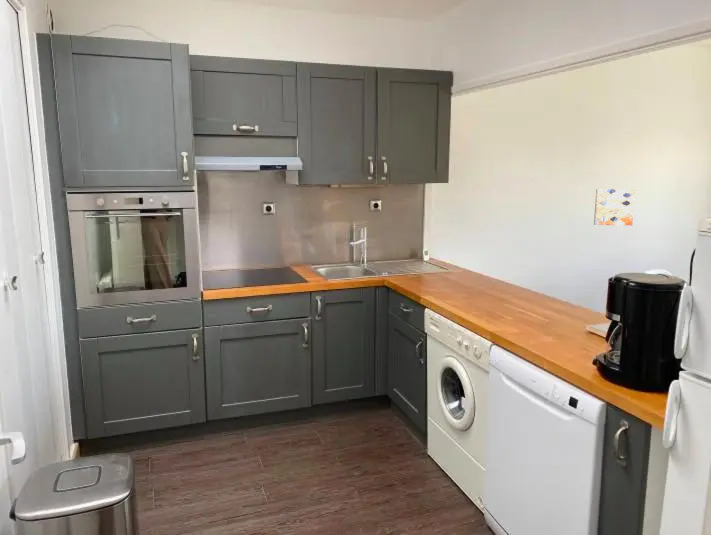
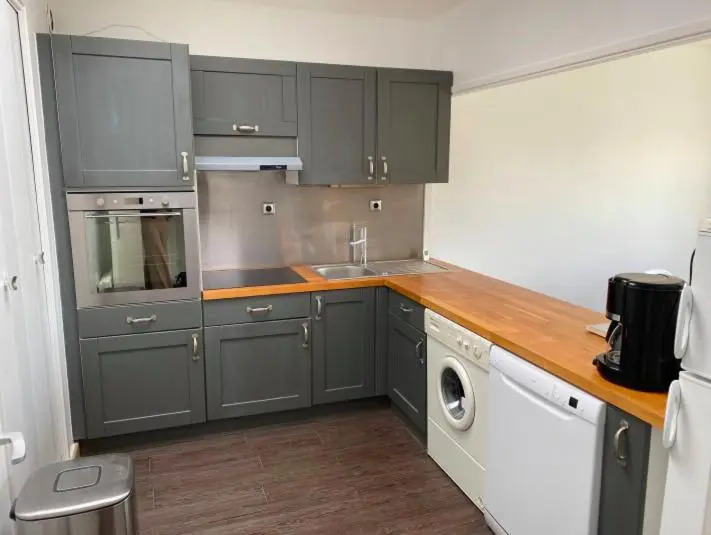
- wall art (614, 207)
